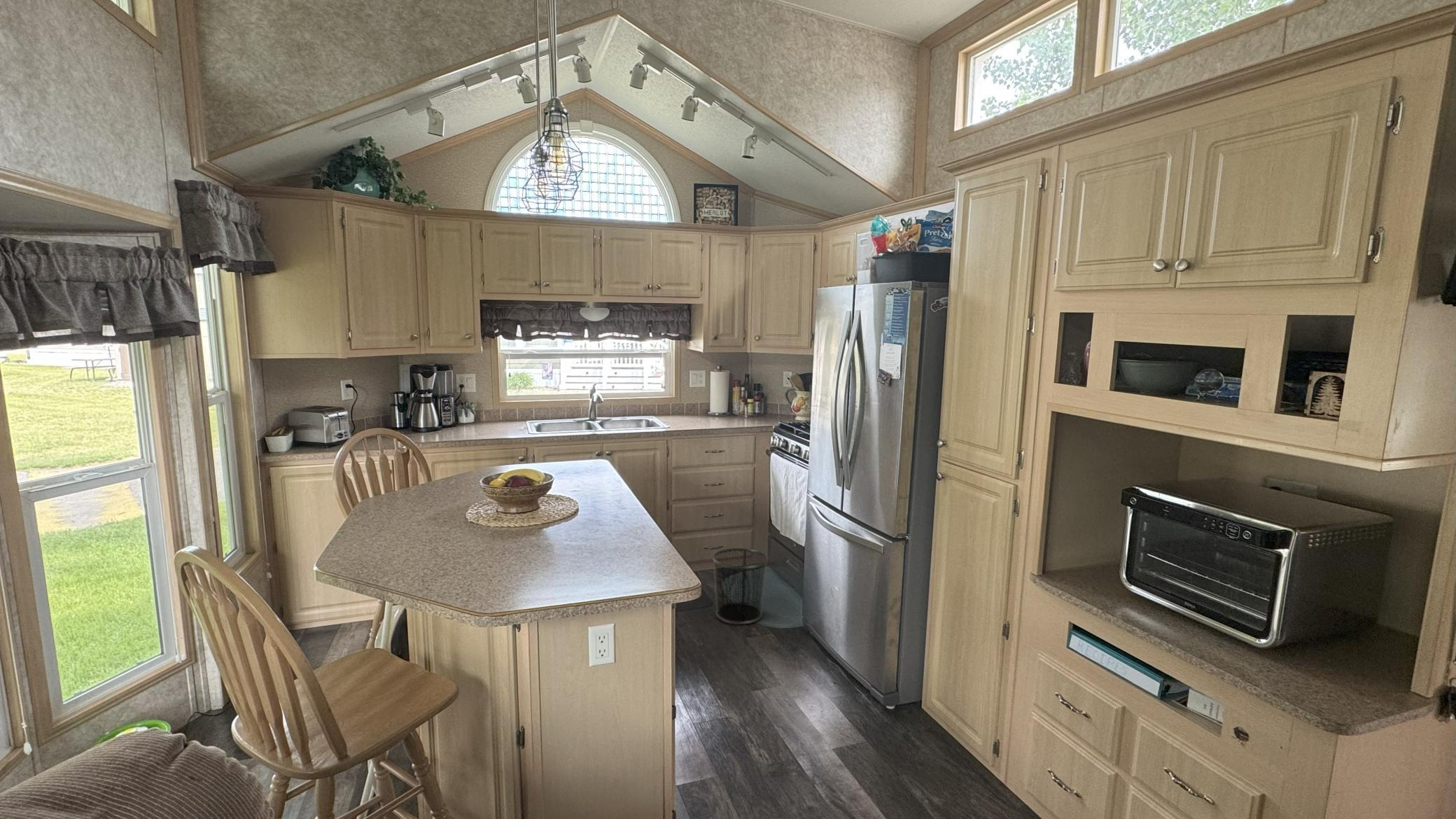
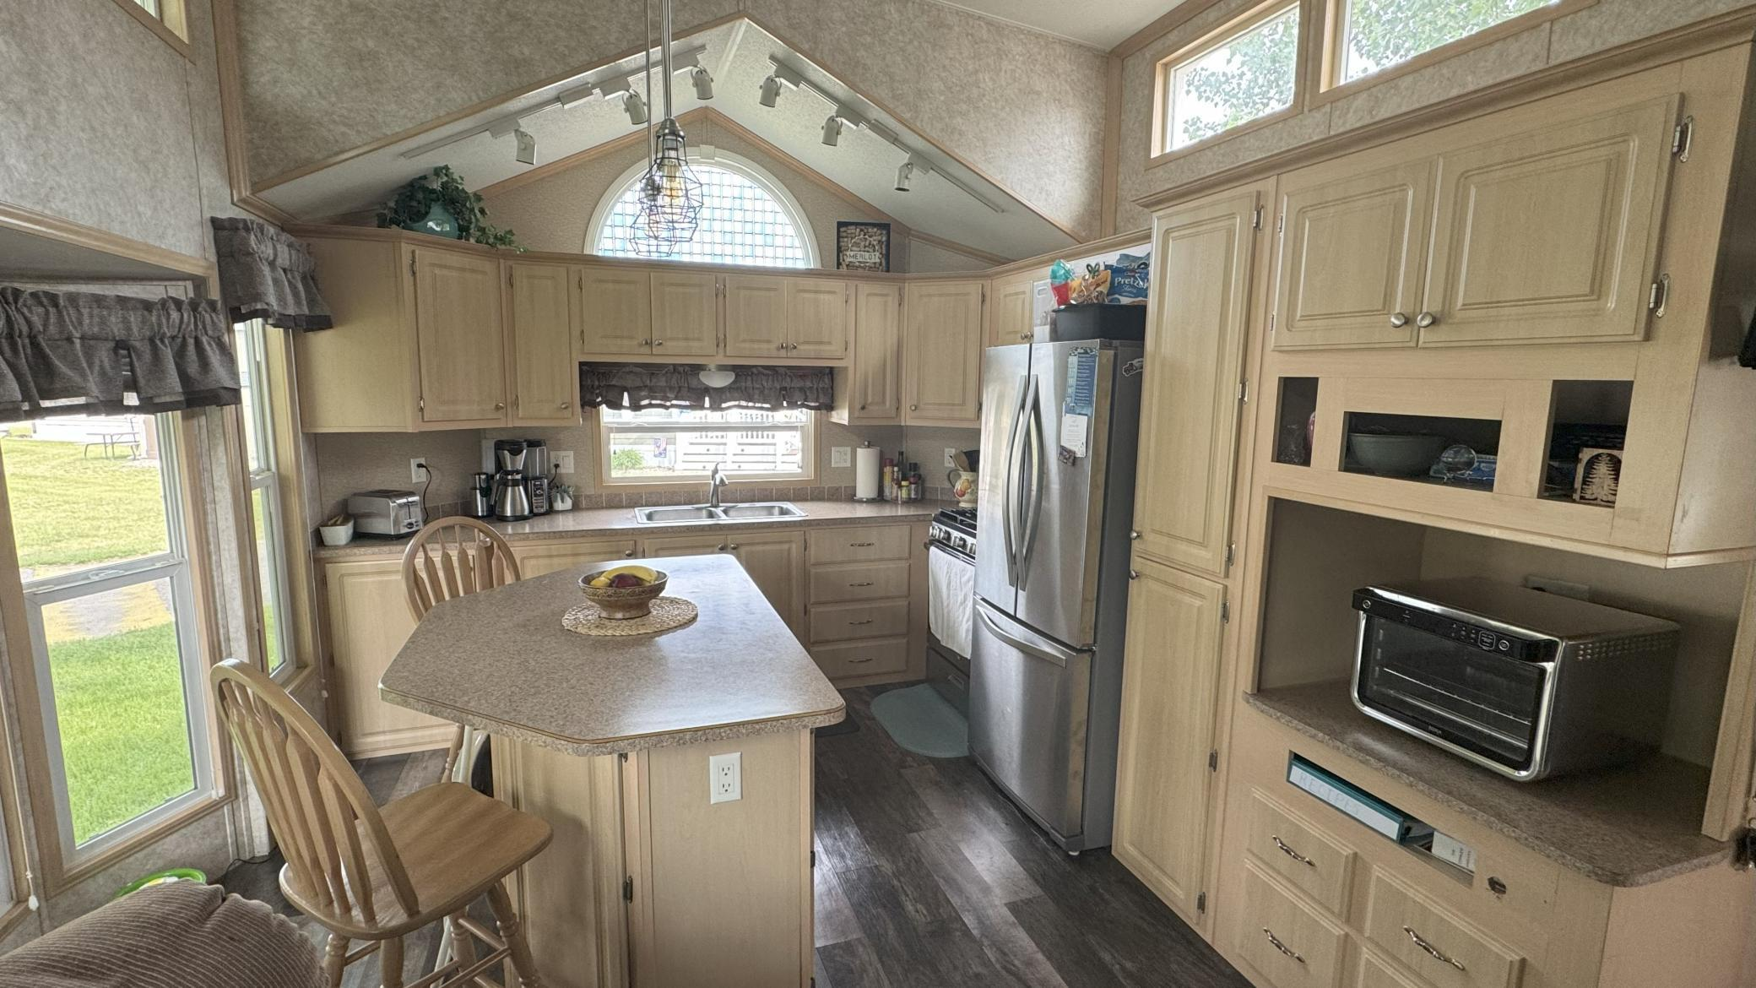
- trash can (739, 586)
